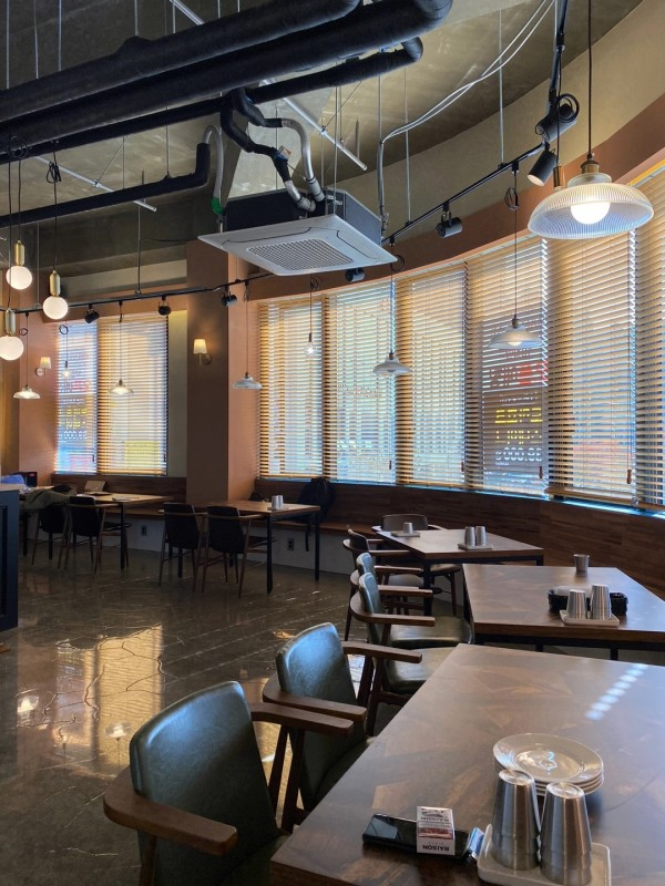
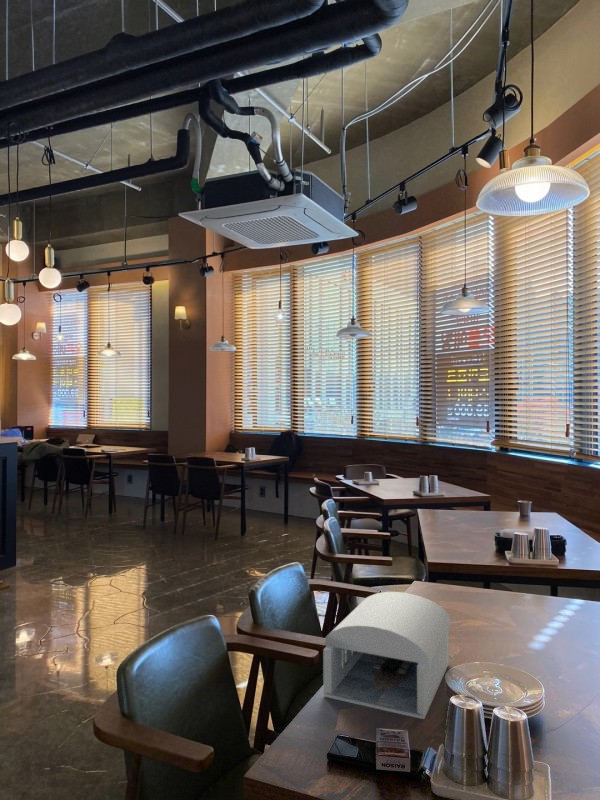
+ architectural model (389, 644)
